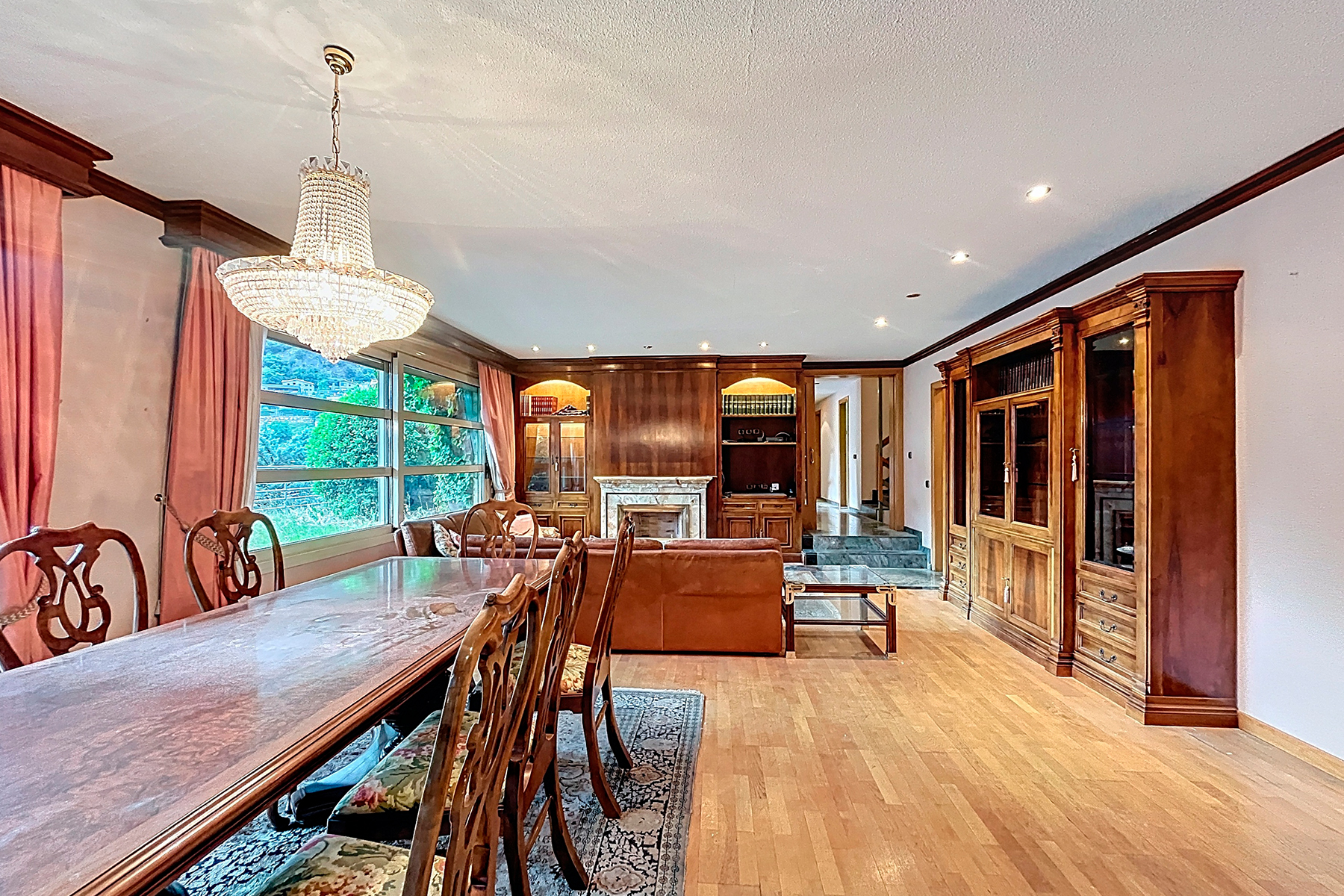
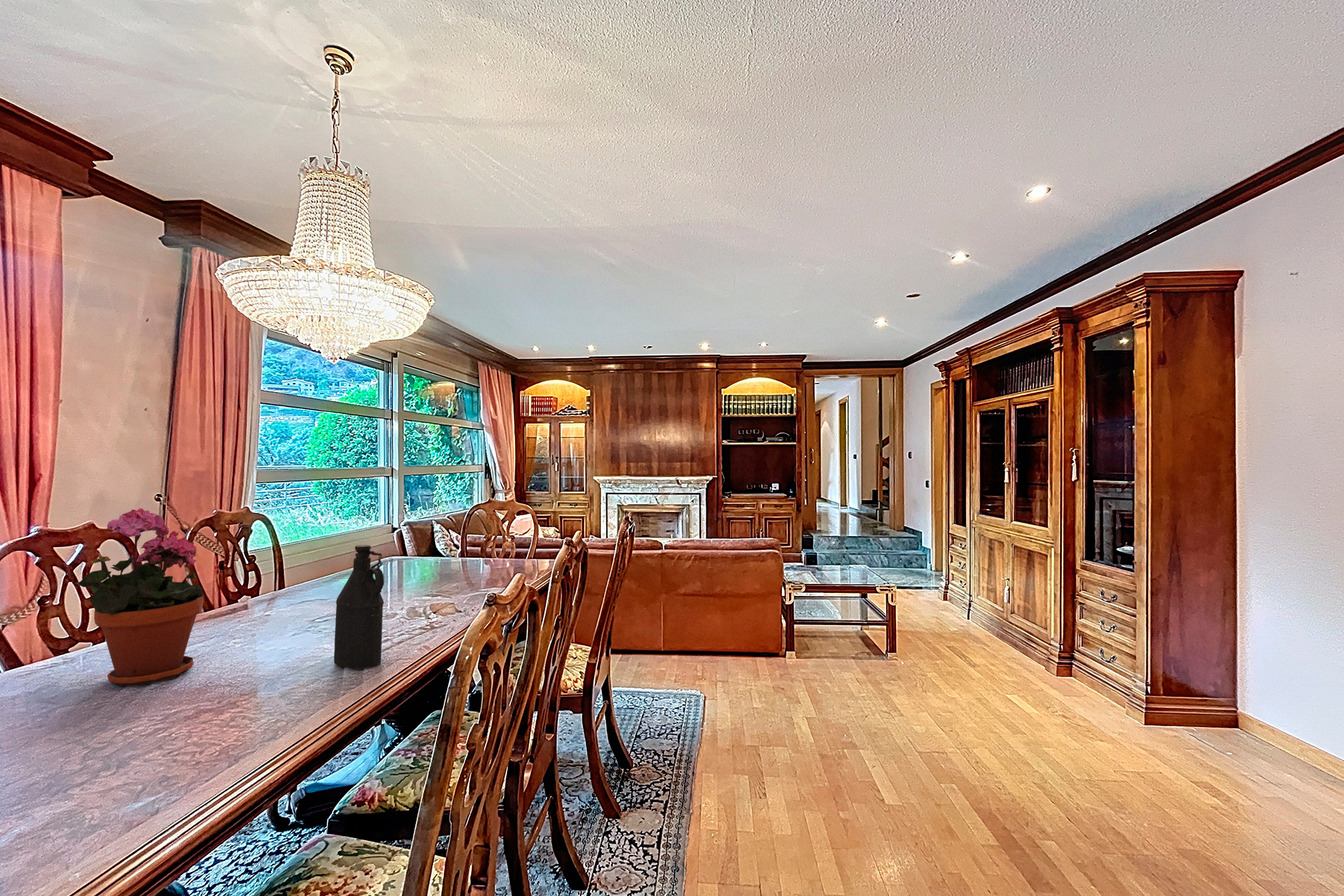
+ bottle (360, 603)
+ potted plant (149, 592)
